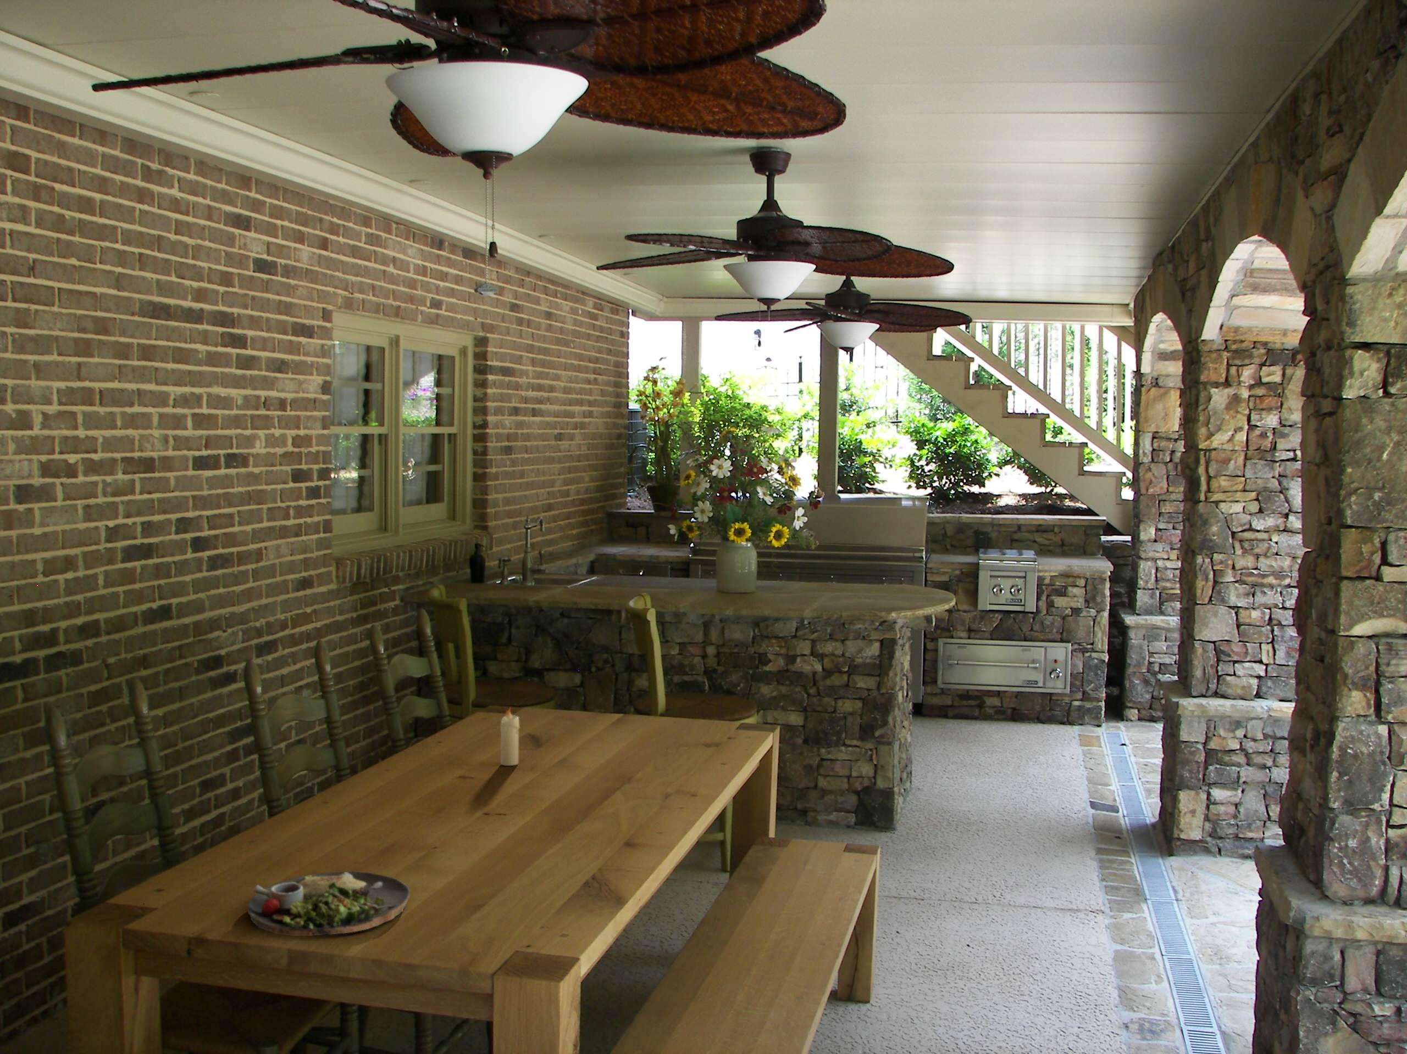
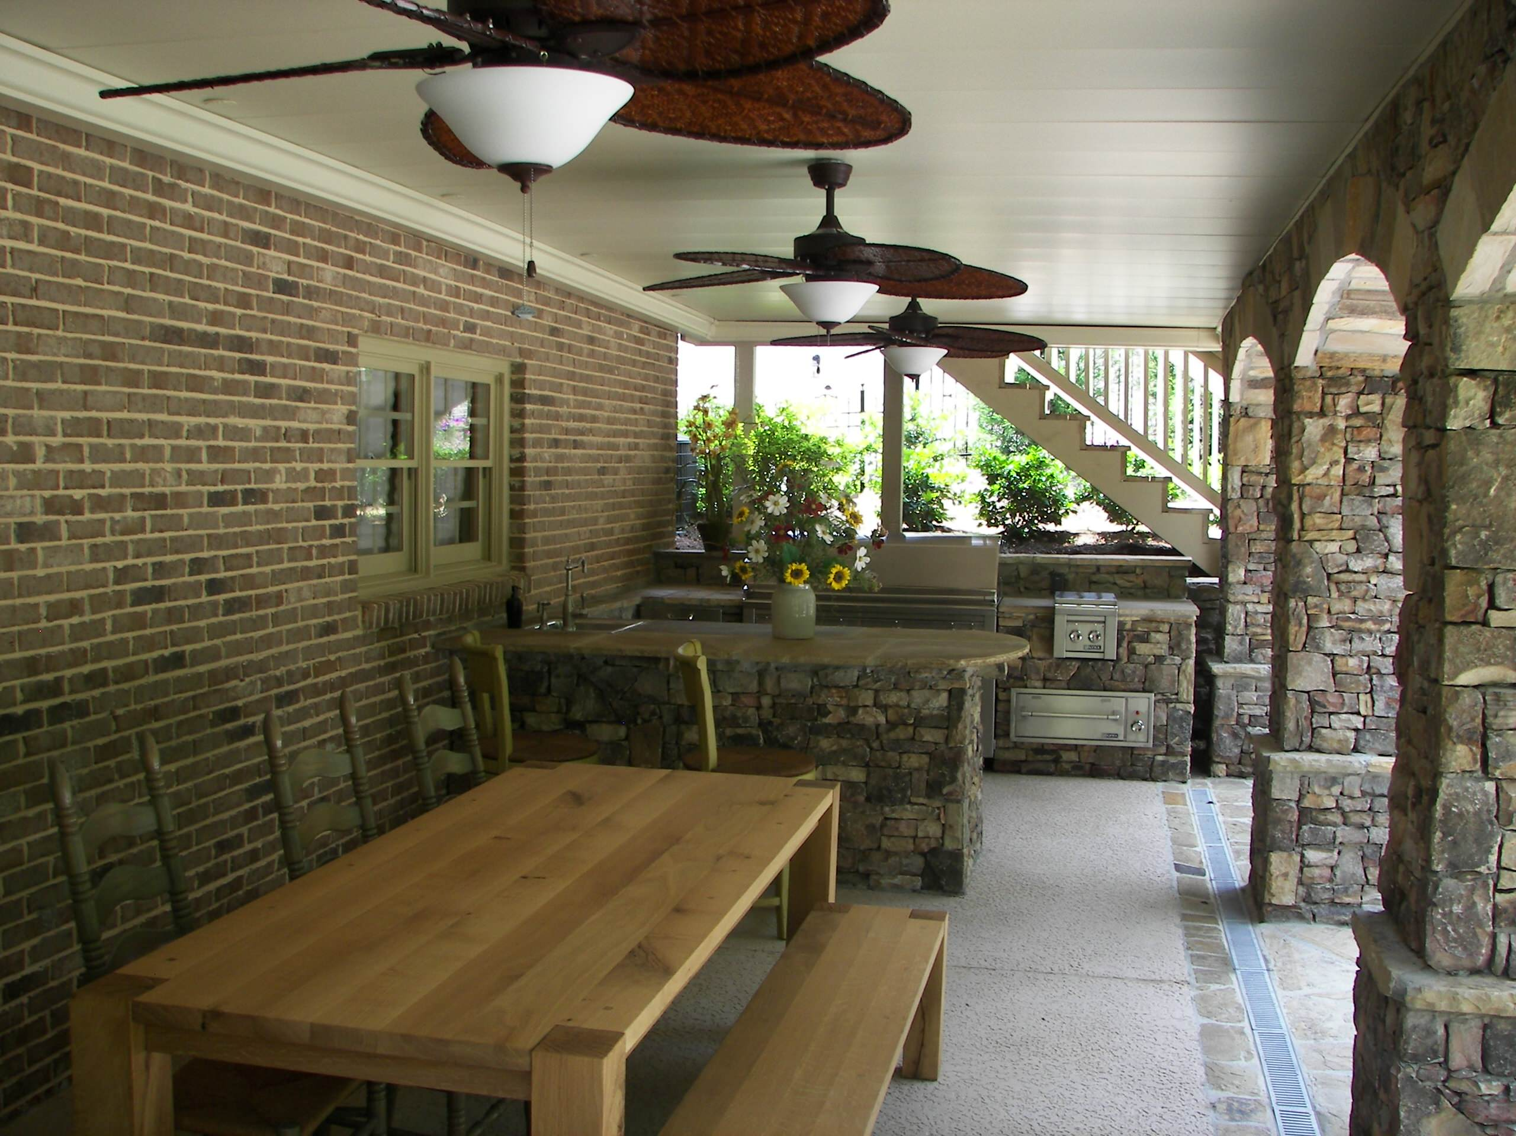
- dinner plate (330, 890)
- candle (510, 735)
